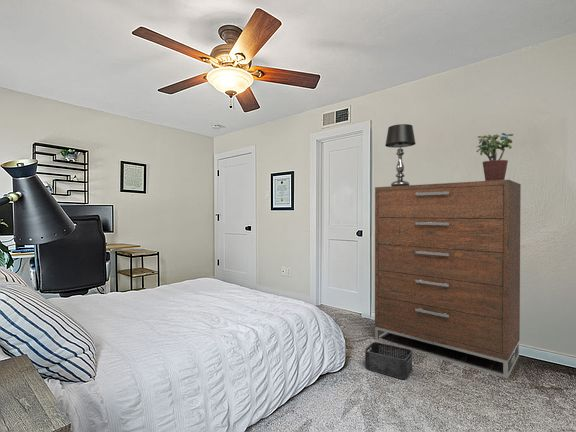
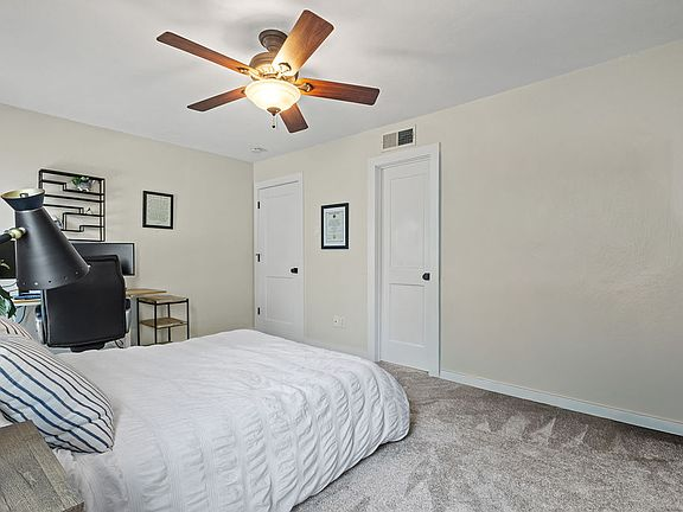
- dresser (442, 267)
- table lamp (400, 156)
- storage bin (388, 359)
- potted plant (496, 155)
